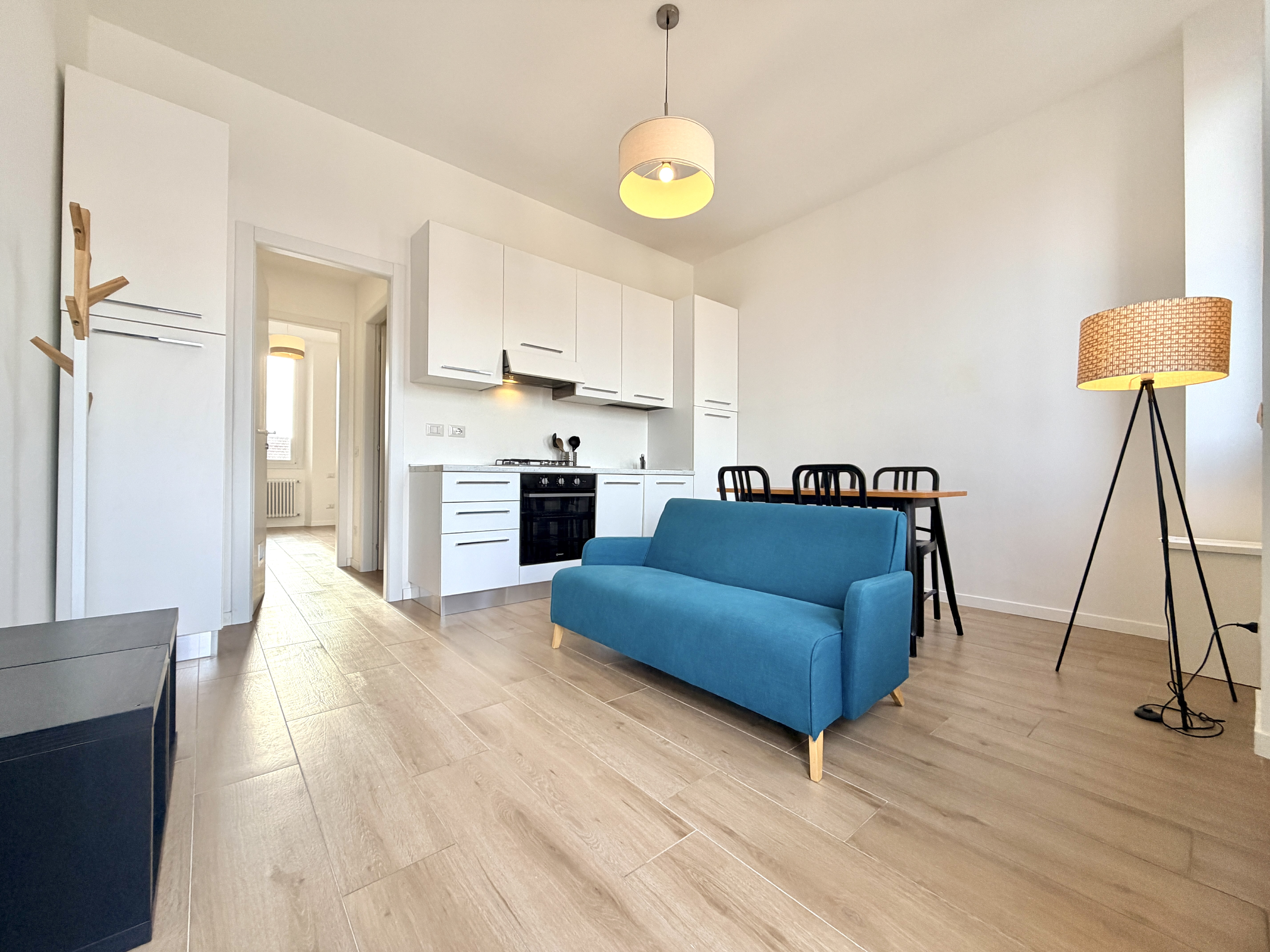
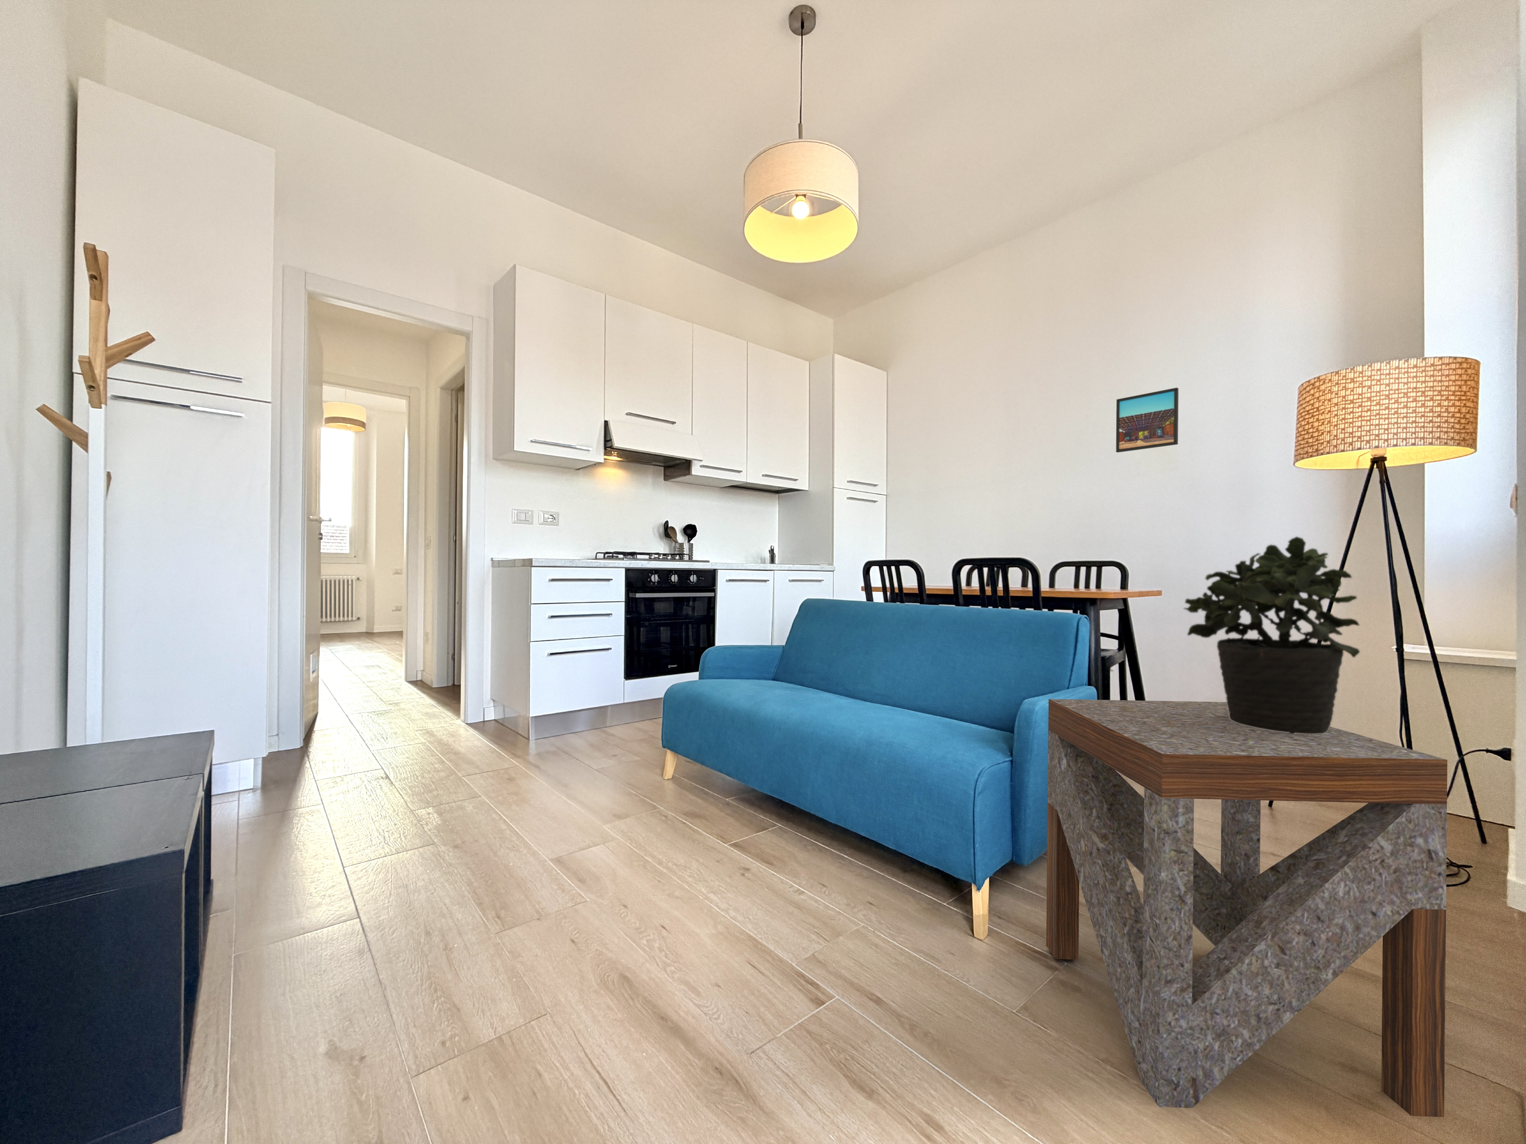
+ potted plant (1280, 631)
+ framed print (1146, 421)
+ side table (1209, 870)
